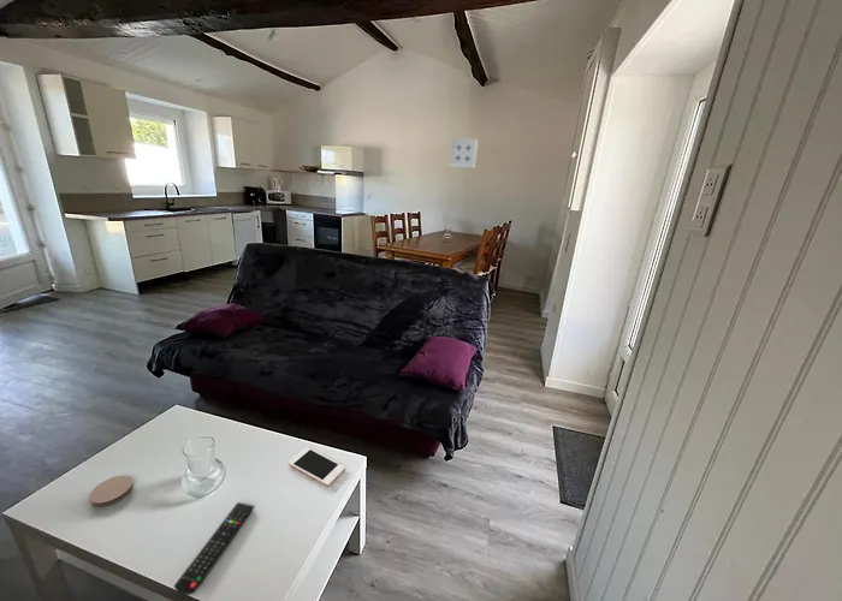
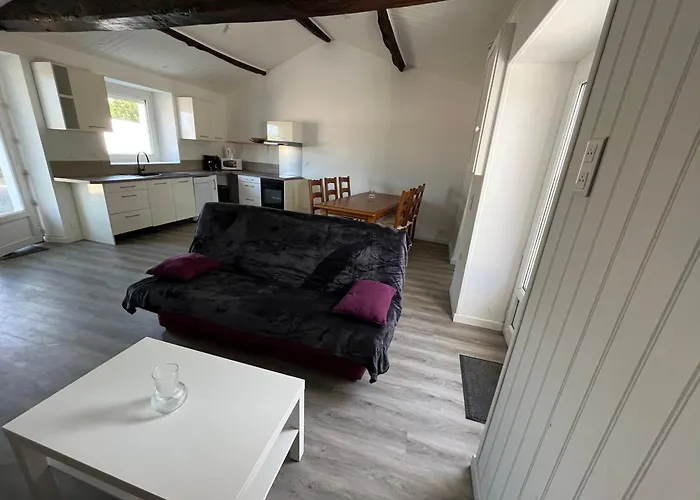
- wall art (463, 153)
- cell phone (316, 465)
- coaster (112, 490)
- remote control (218, 543)
